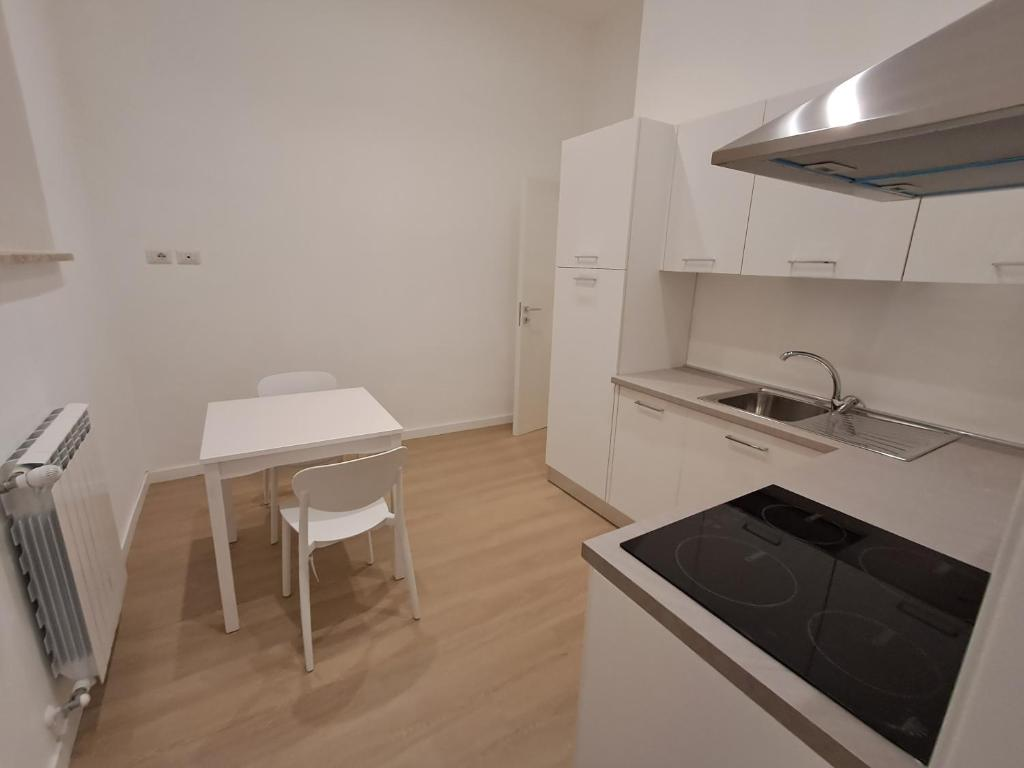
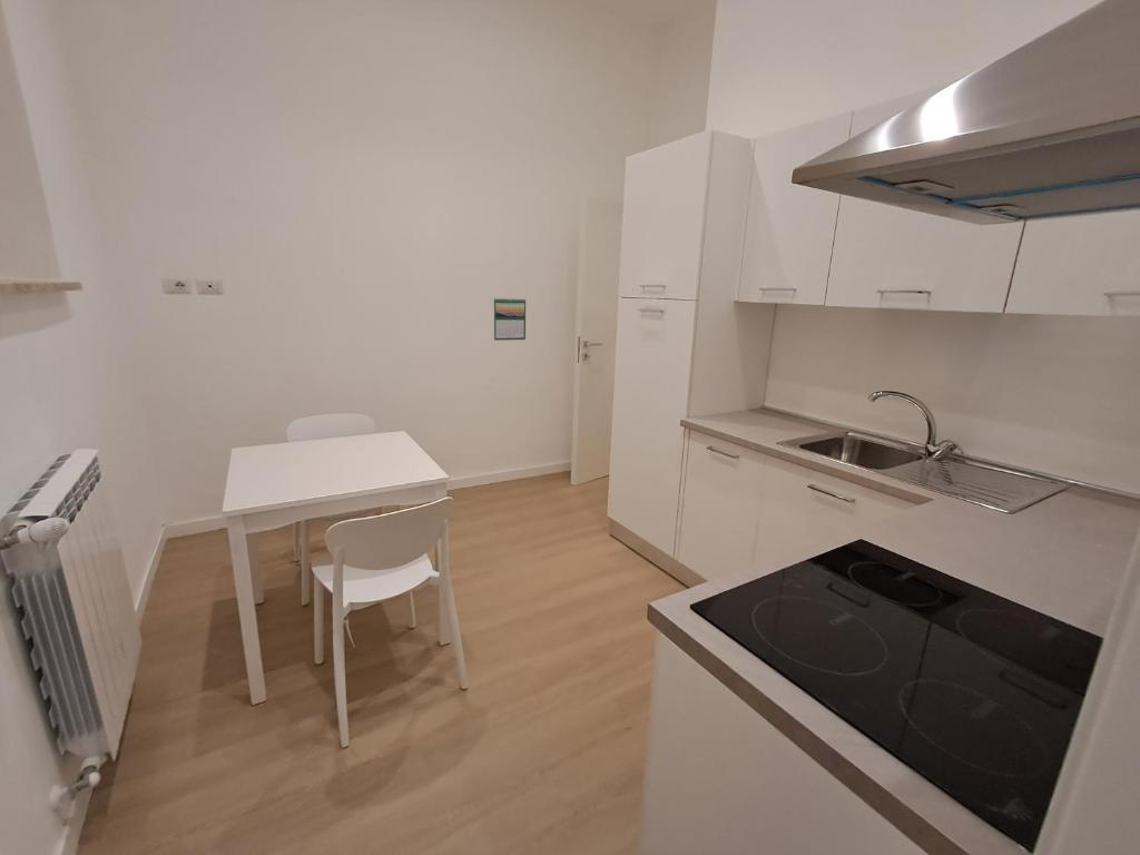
+ calendar (510, 318)
